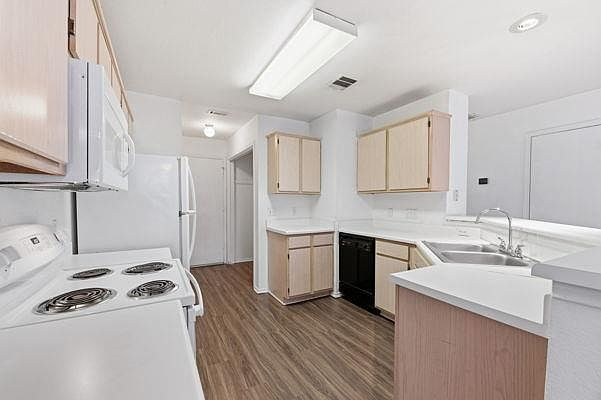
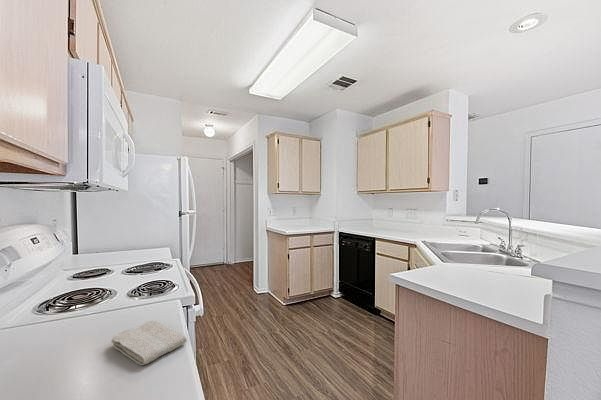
+ washcloth (148, 339)
